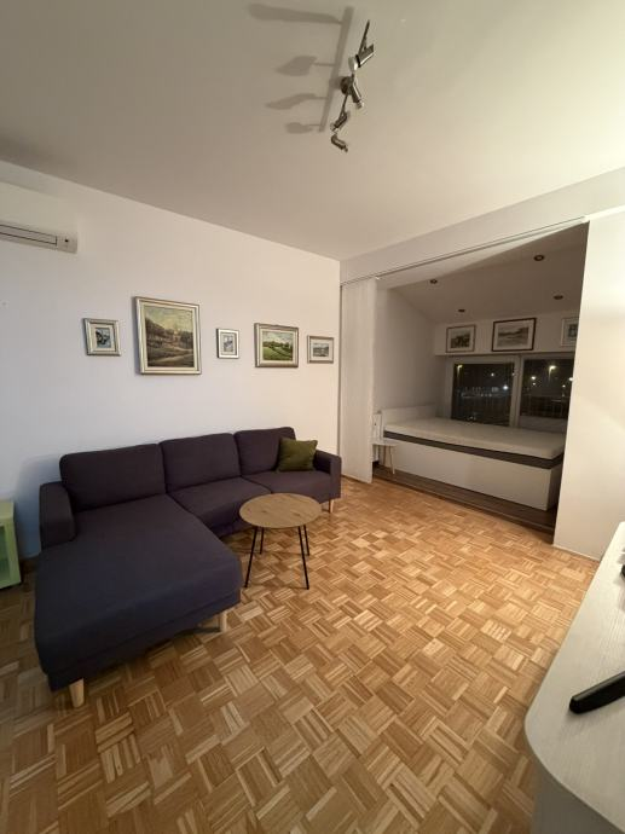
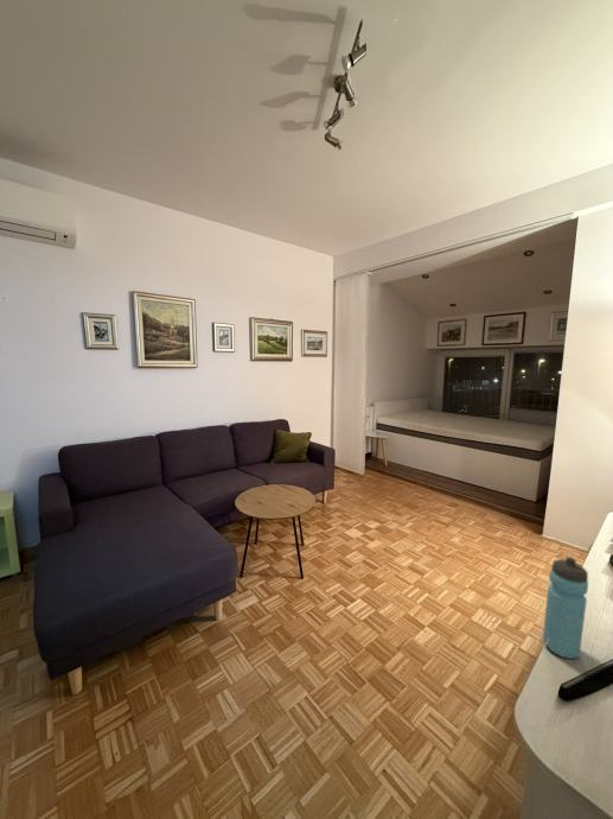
+ water bottle (566, 603)
